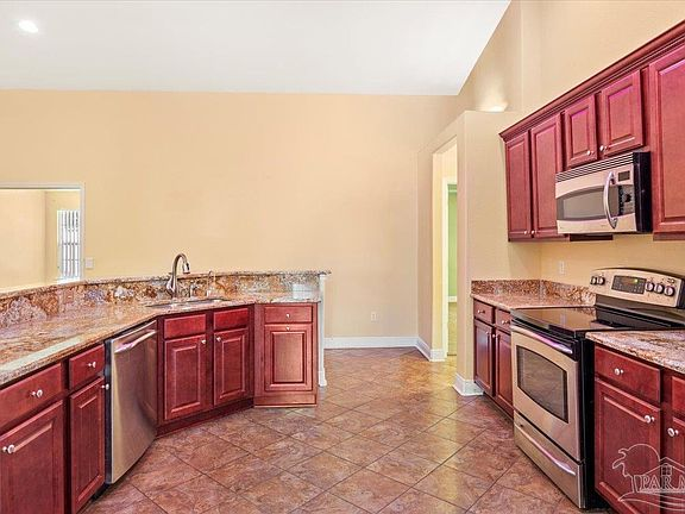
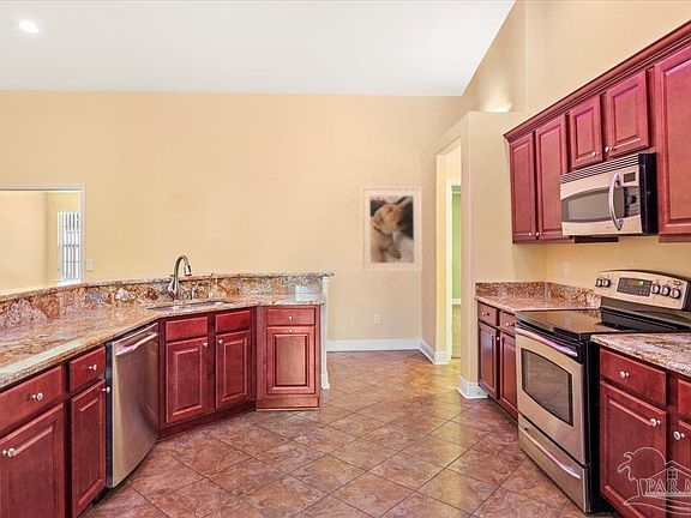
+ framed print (391, 229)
